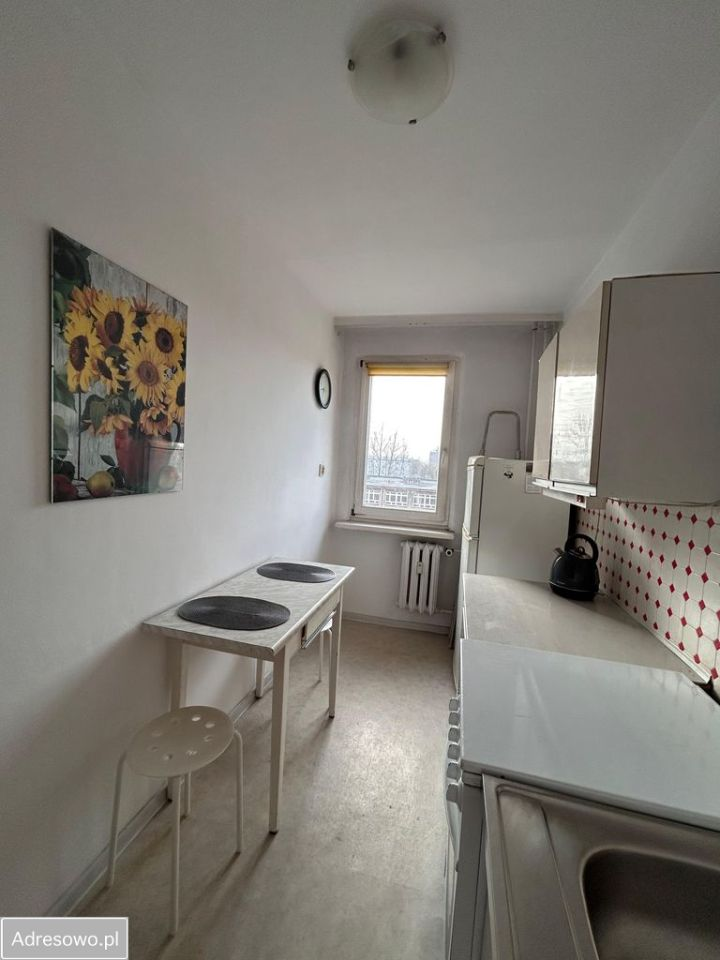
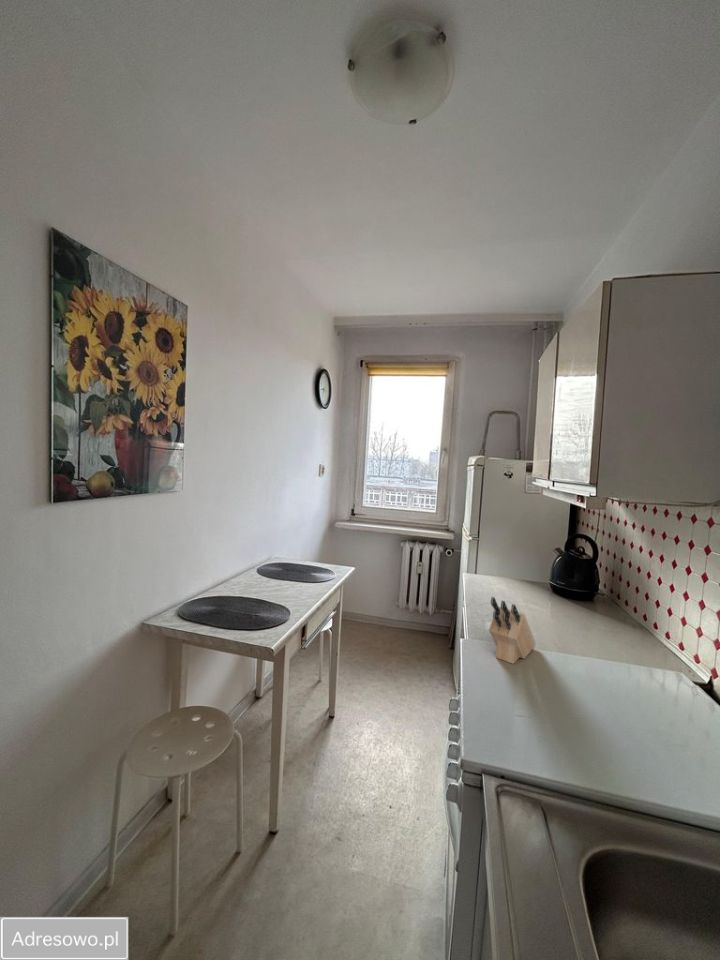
+ knife block (512, 623)
